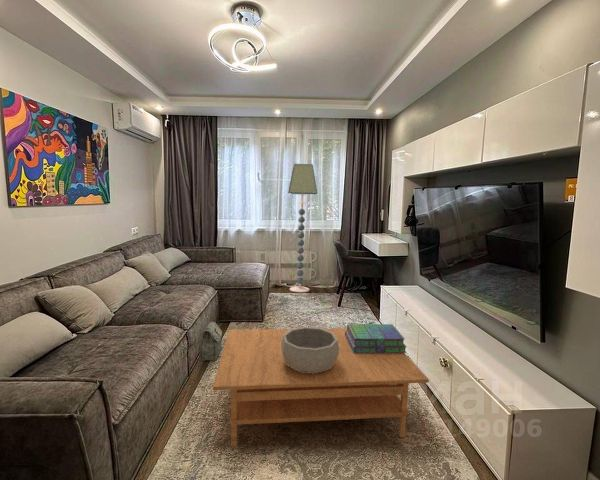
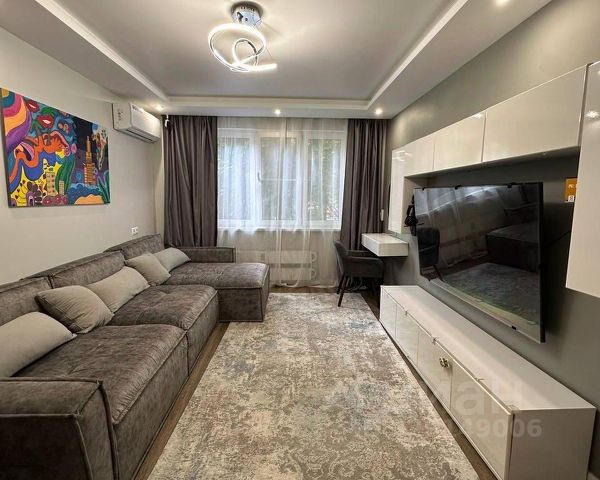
- bag (211, 339)
- stack of books (374, 337)
- coffee table (313, 379)
- floor lamp (301, 228)
- decorative bowl (309, 350)
